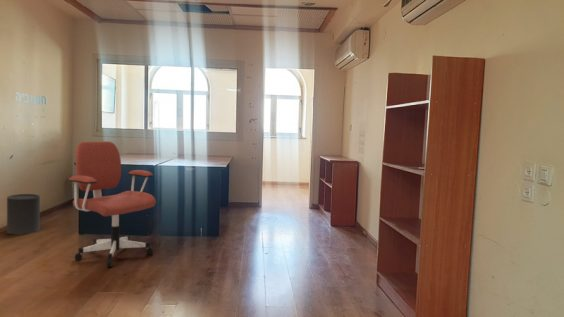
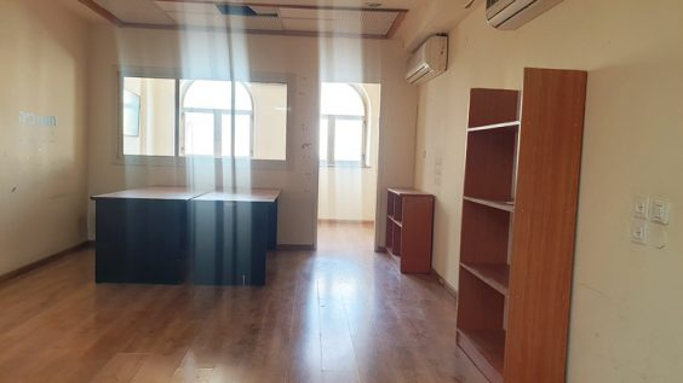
- trash can (23, 213)
- office chair (112, 199)
